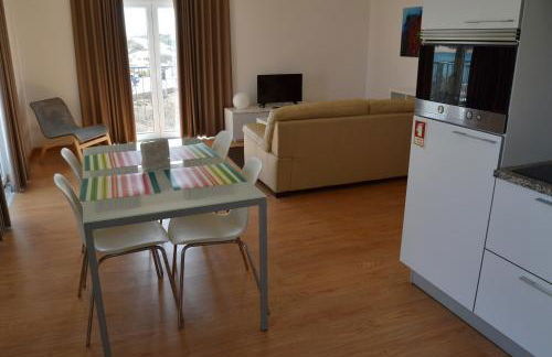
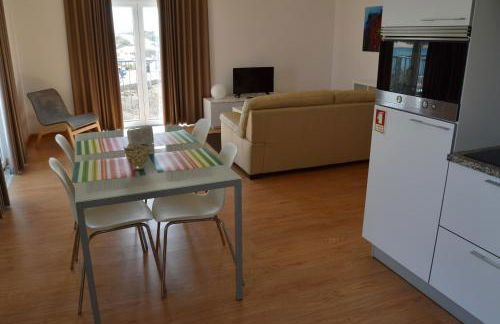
+ decorative bowl (137, 157)
